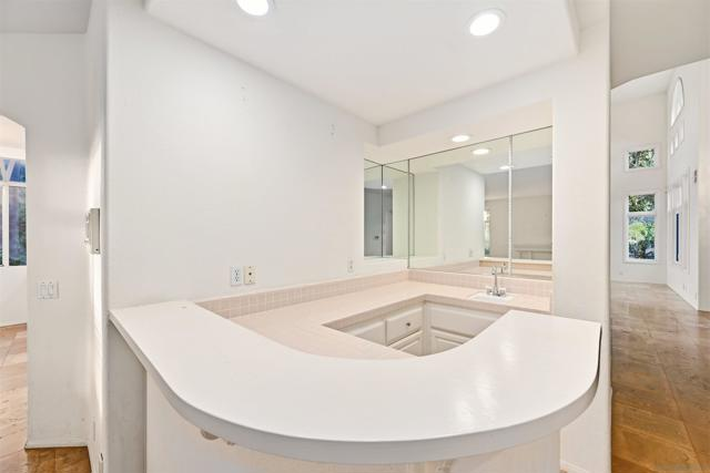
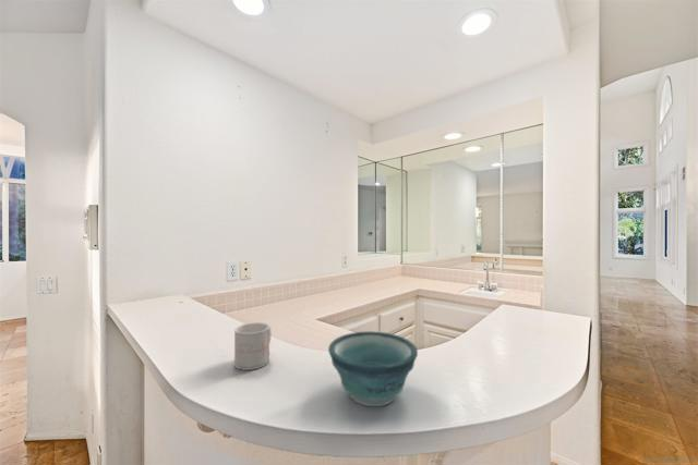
+ bowl (372, 369)
+ mug (256, 342)
